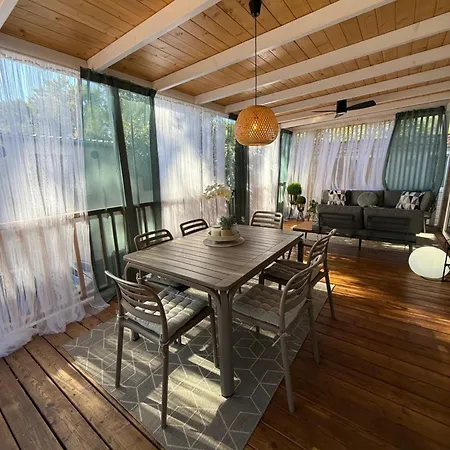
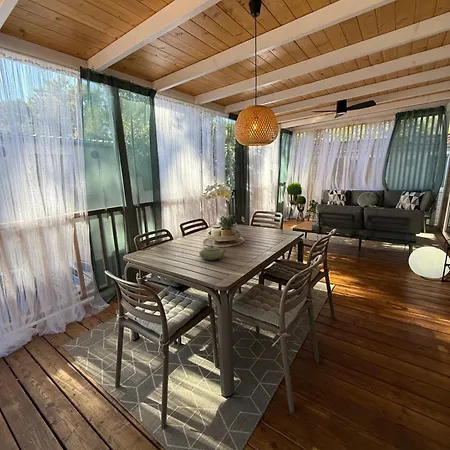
+ teapot (213, 248)
